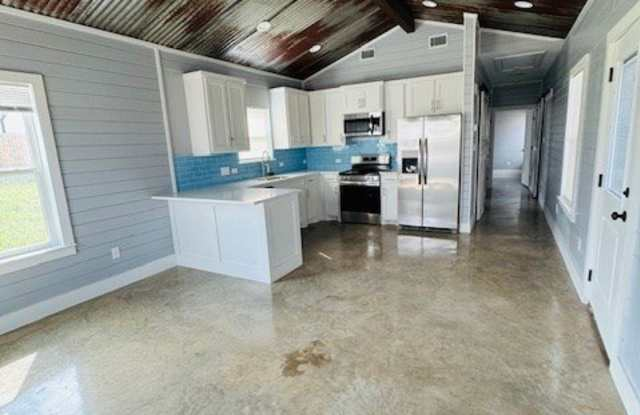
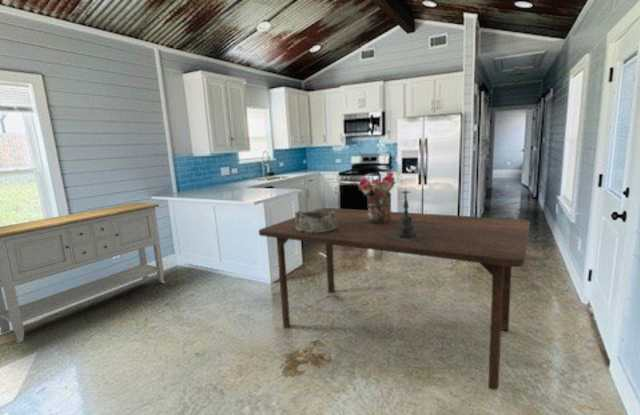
+ sideboard (88, 261)
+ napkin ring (315, 219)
+ bouquet (377, 196)
+ dining table (395, 252)
+ candle holder (406, 210)
